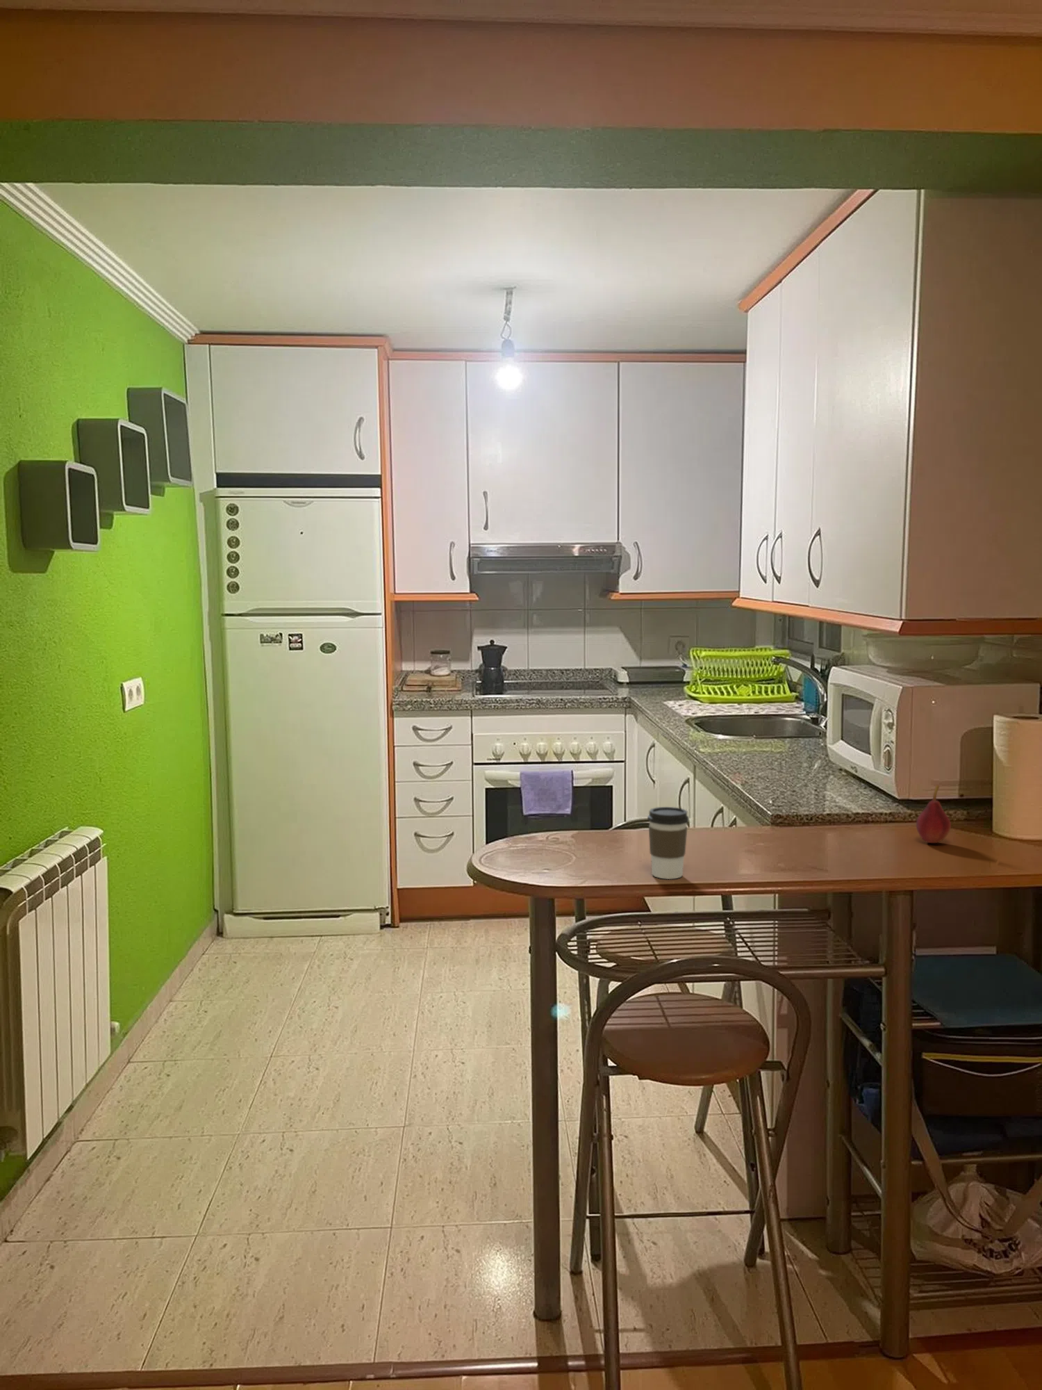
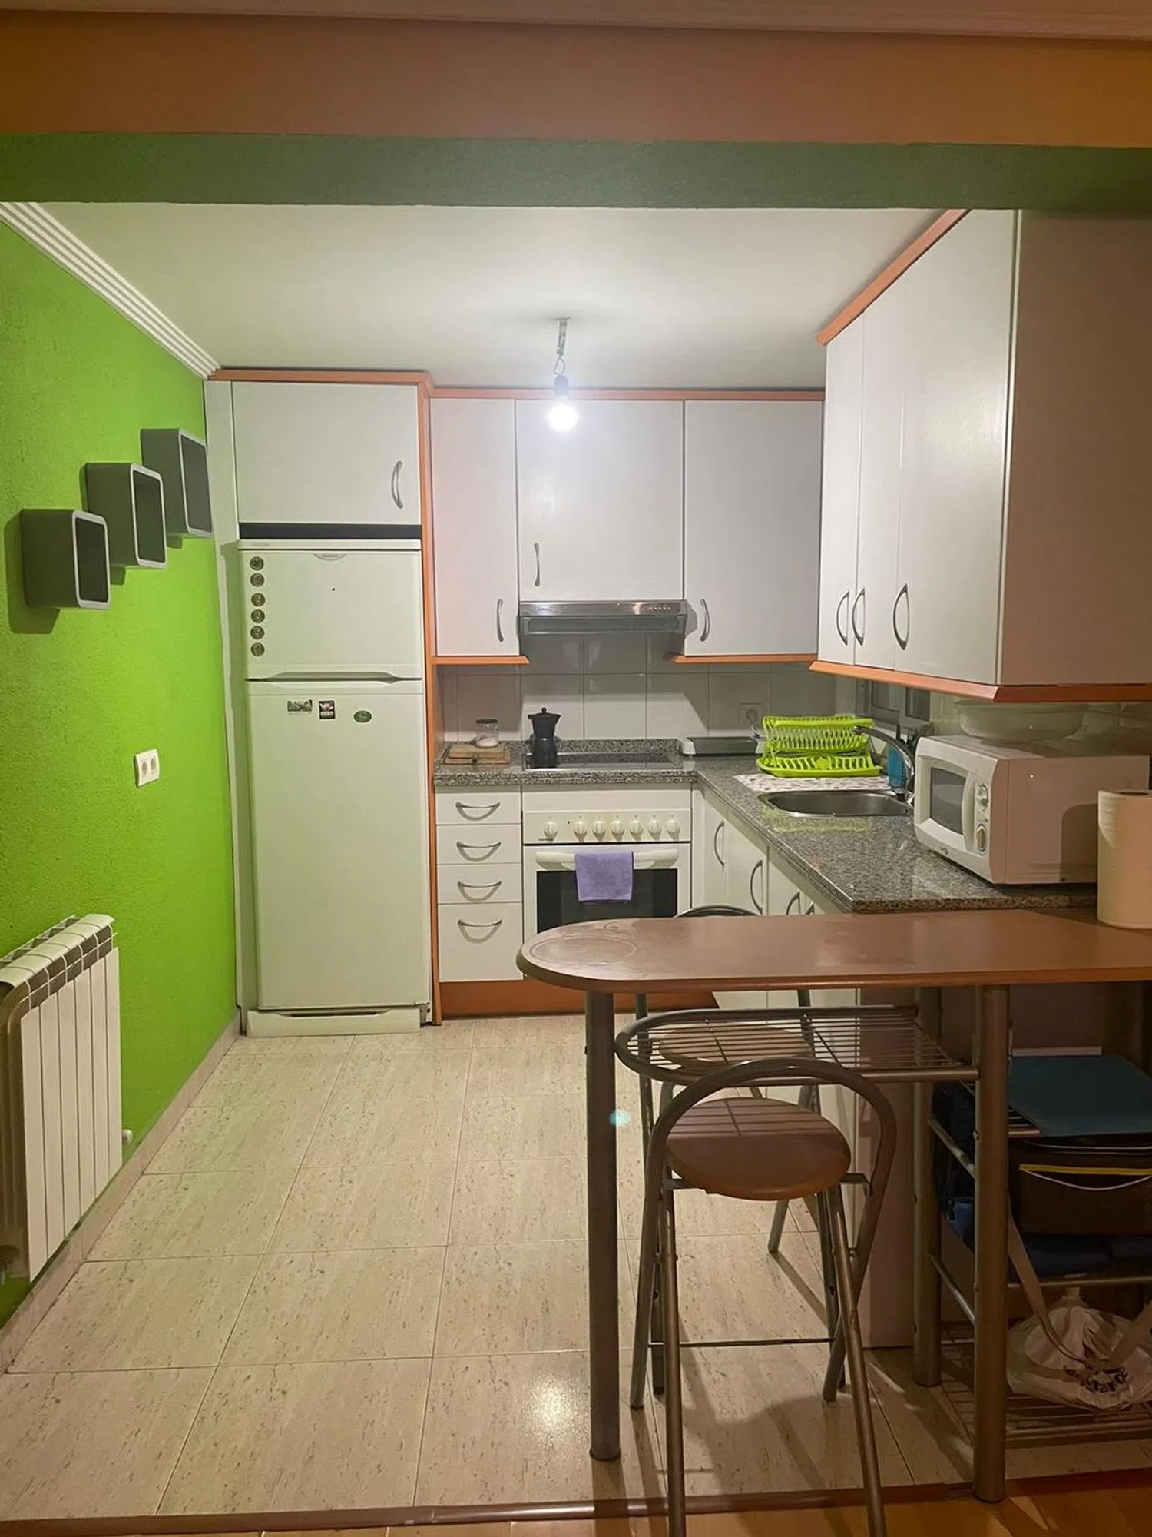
- fruit (934, 814)
- coffee cup (668, 843)
